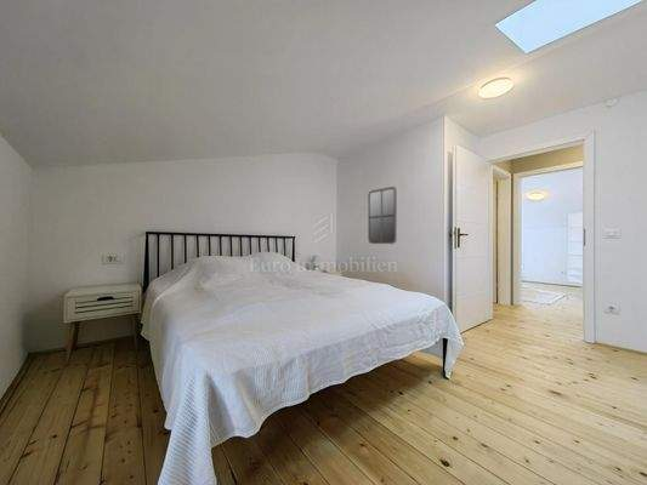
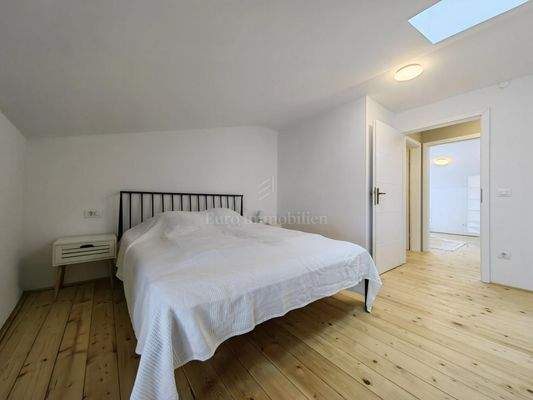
- home mirror (381, 216)
